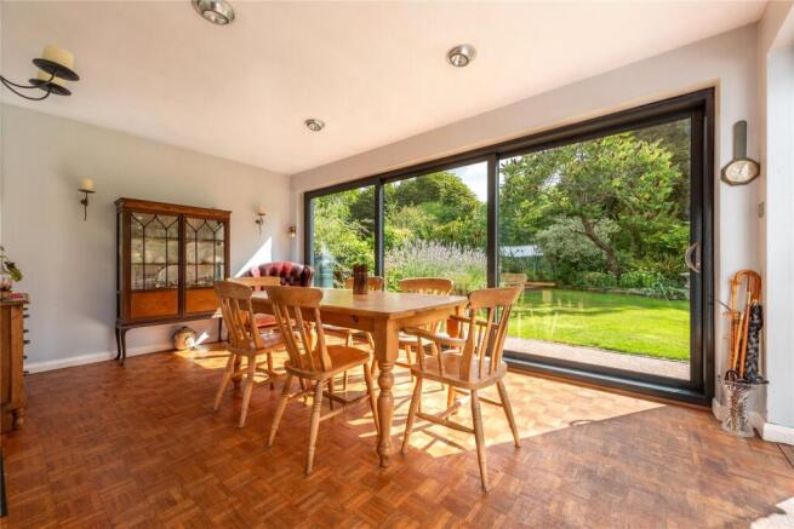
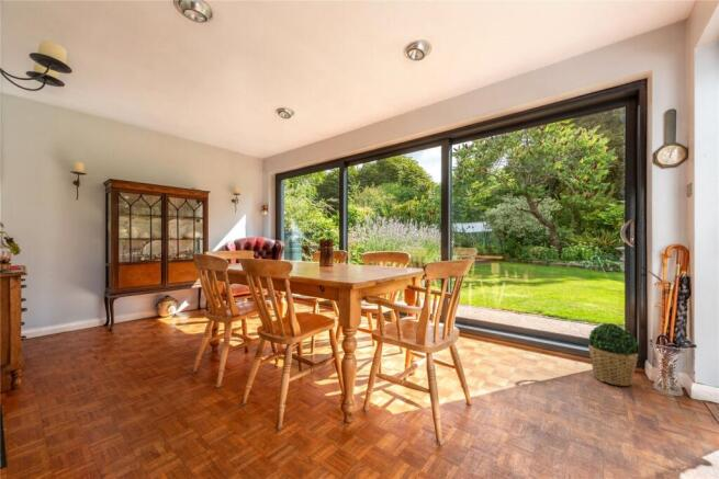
+ potted plant (611, 352)
